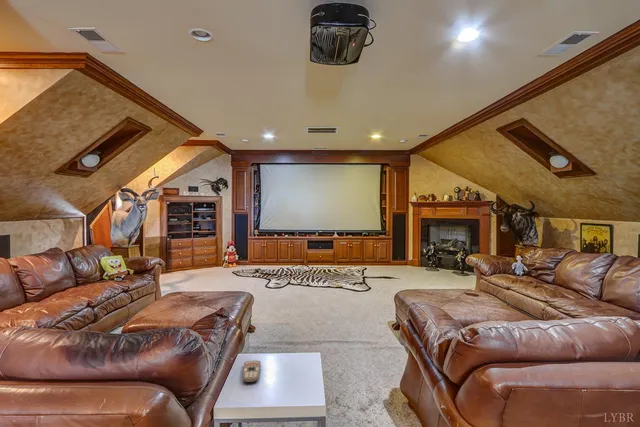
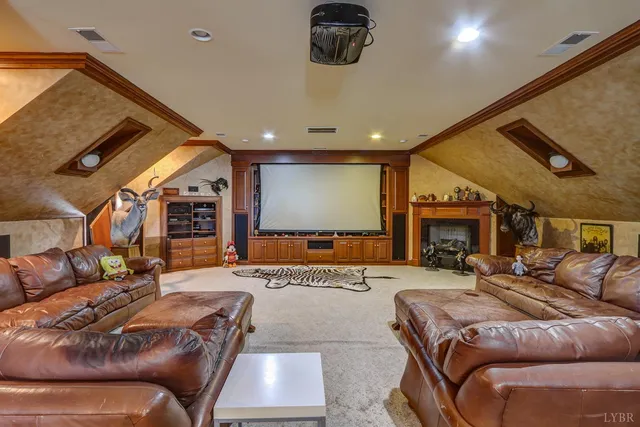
- remote control (251, 371)
